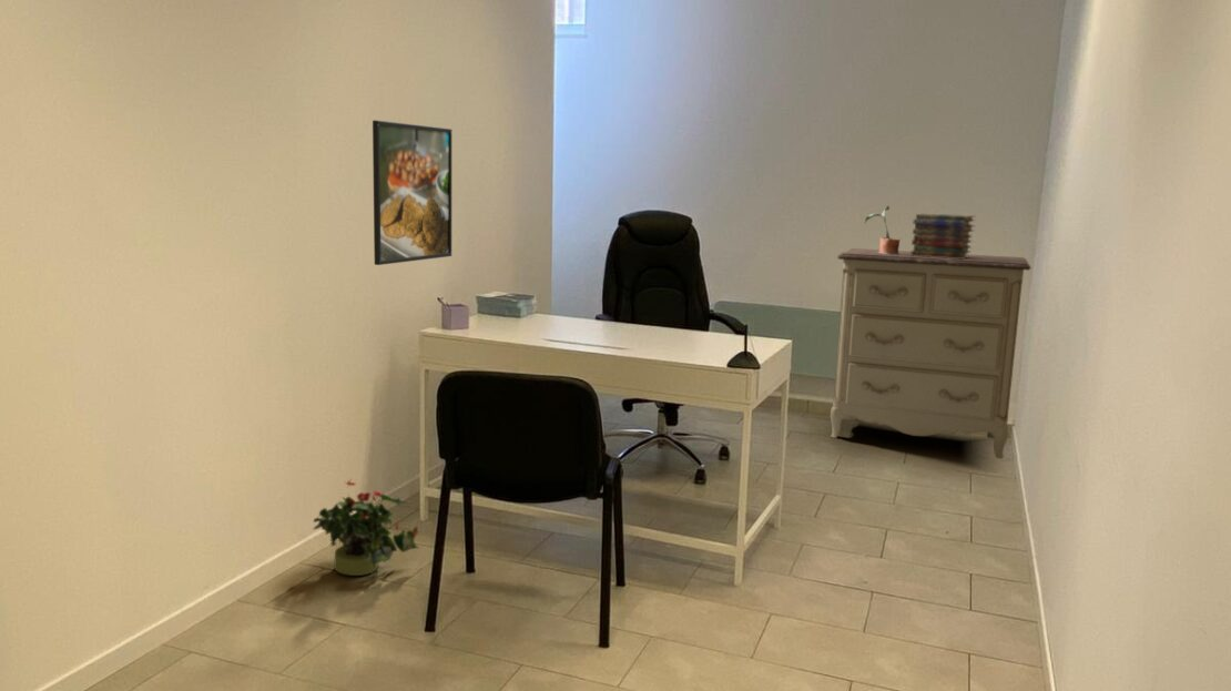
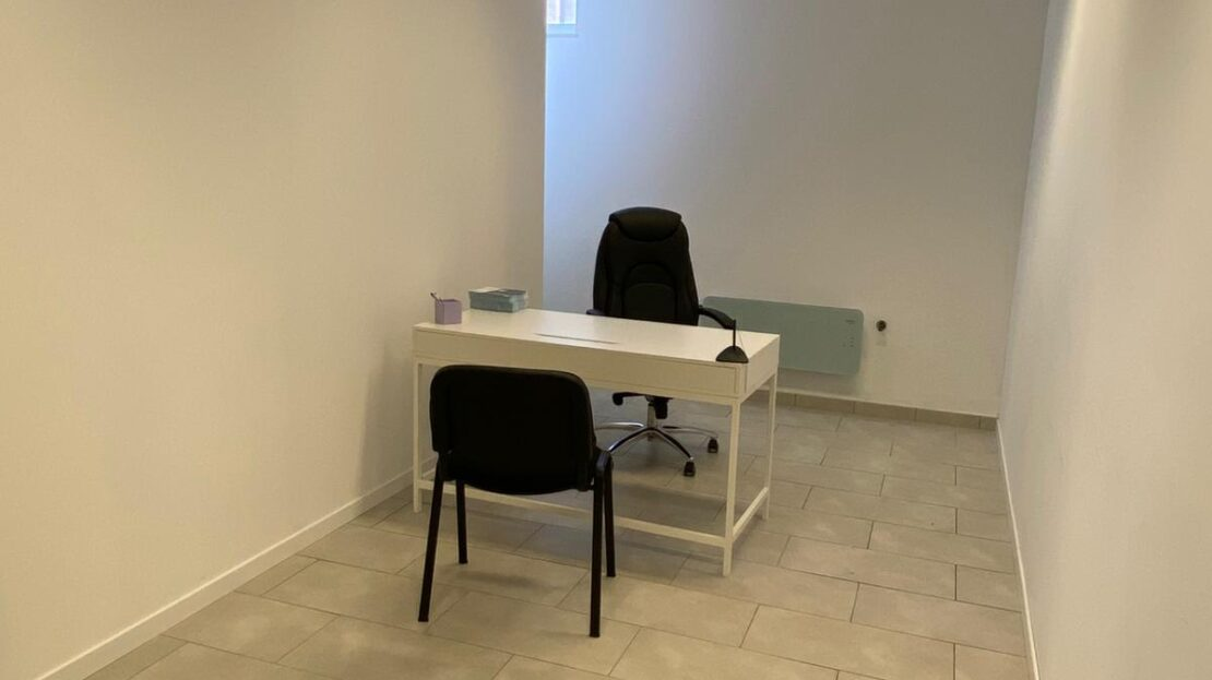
- dresser (925, 348)
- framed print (415, 193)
- book stack (943, 235)
- potted plant (366, 524)
- potted plant (886, 228)
